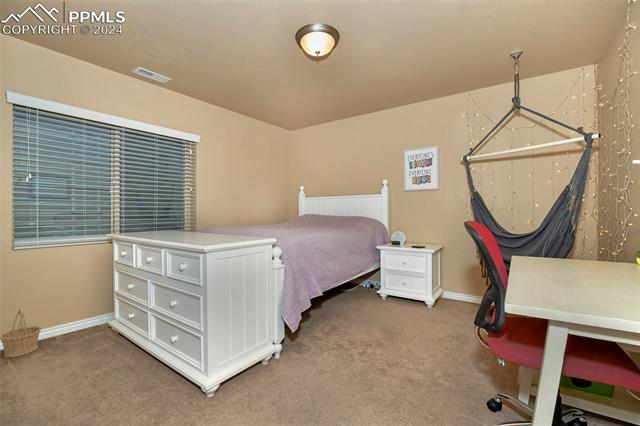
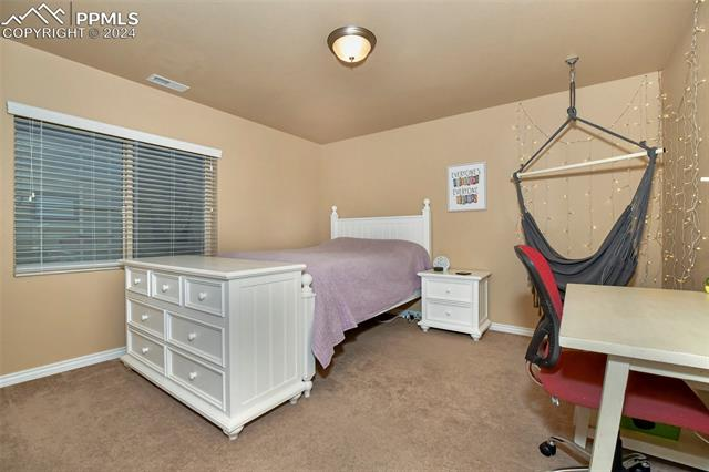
- basket (21, 329)
